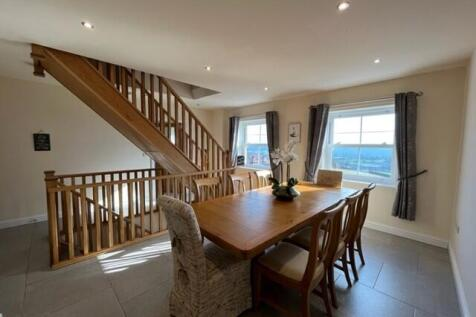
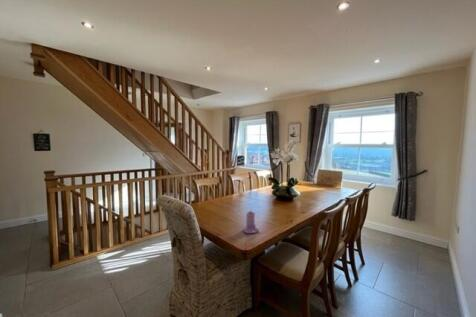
+ candle (250, 219)
